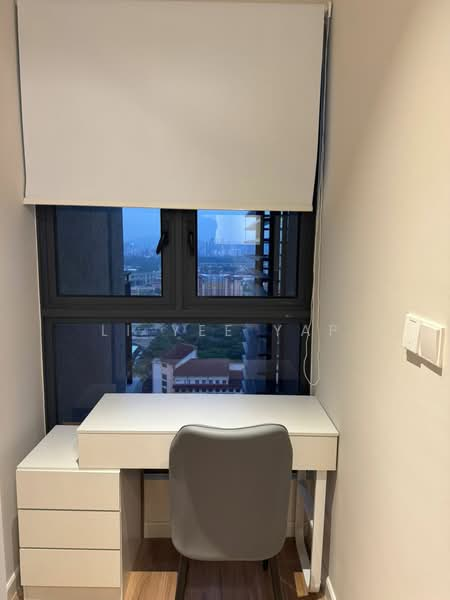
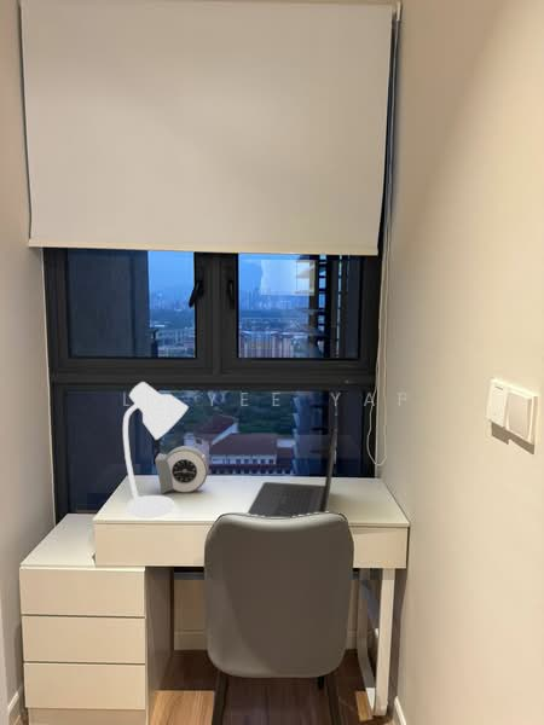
+ desk lamp (156, 439)
+ alarm clock (183, 469)
+ laptop (294, 483)
